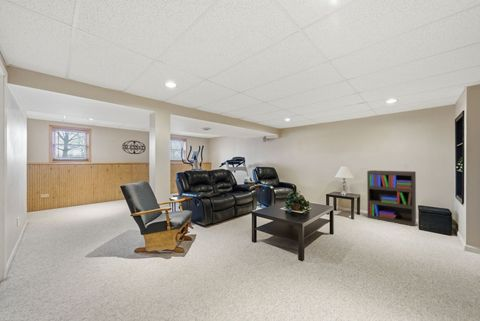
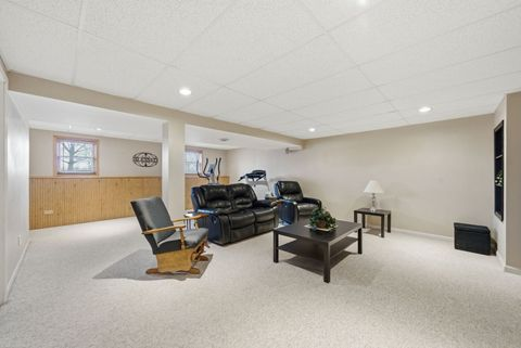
- bookshelf (390, 195)
